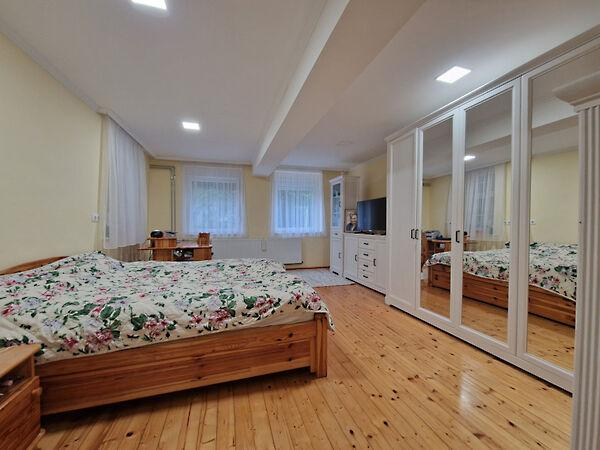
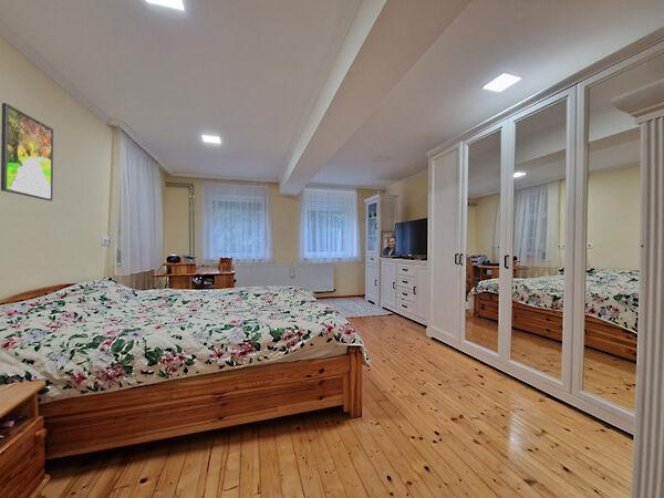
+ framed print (29, 156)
